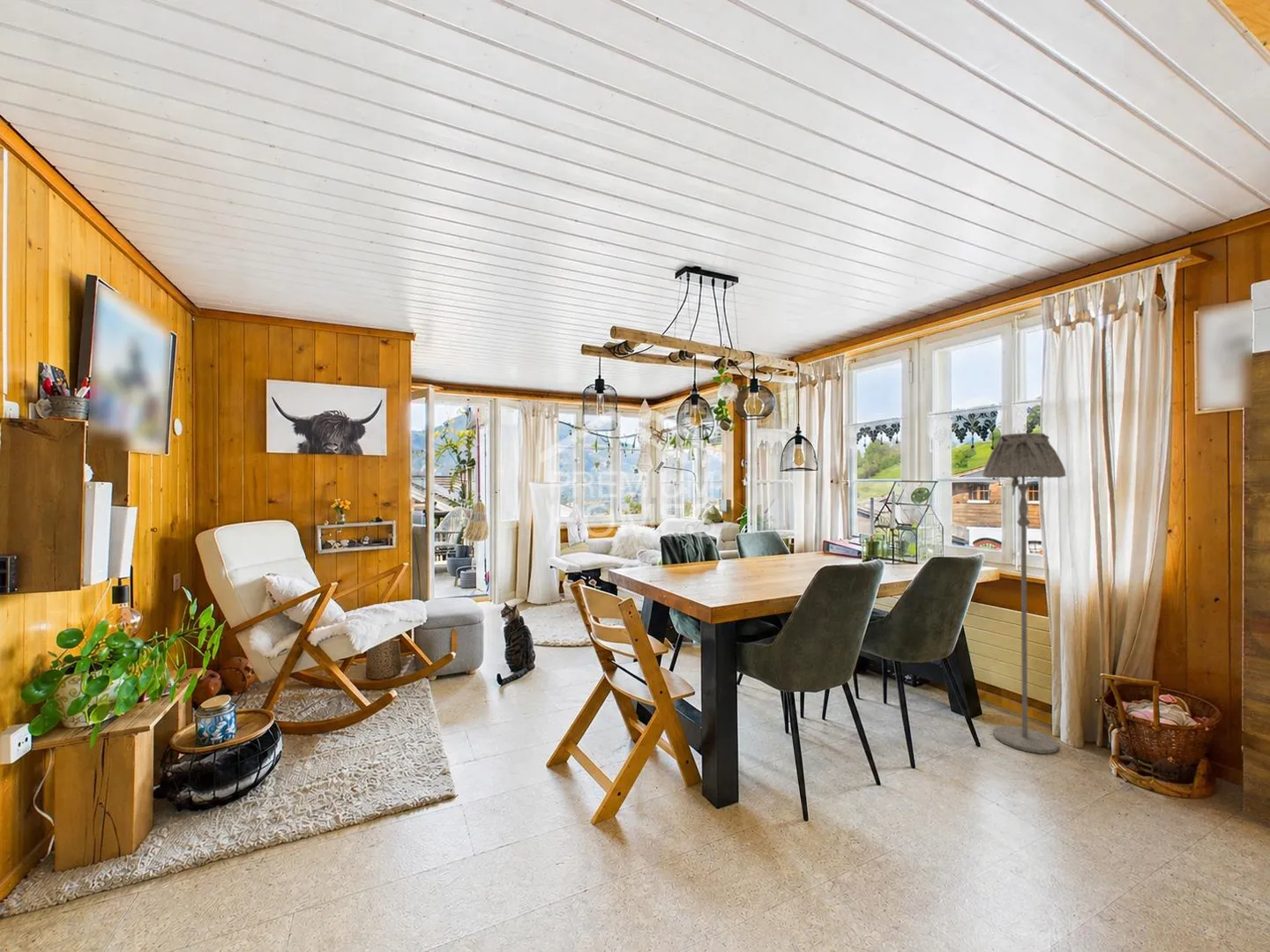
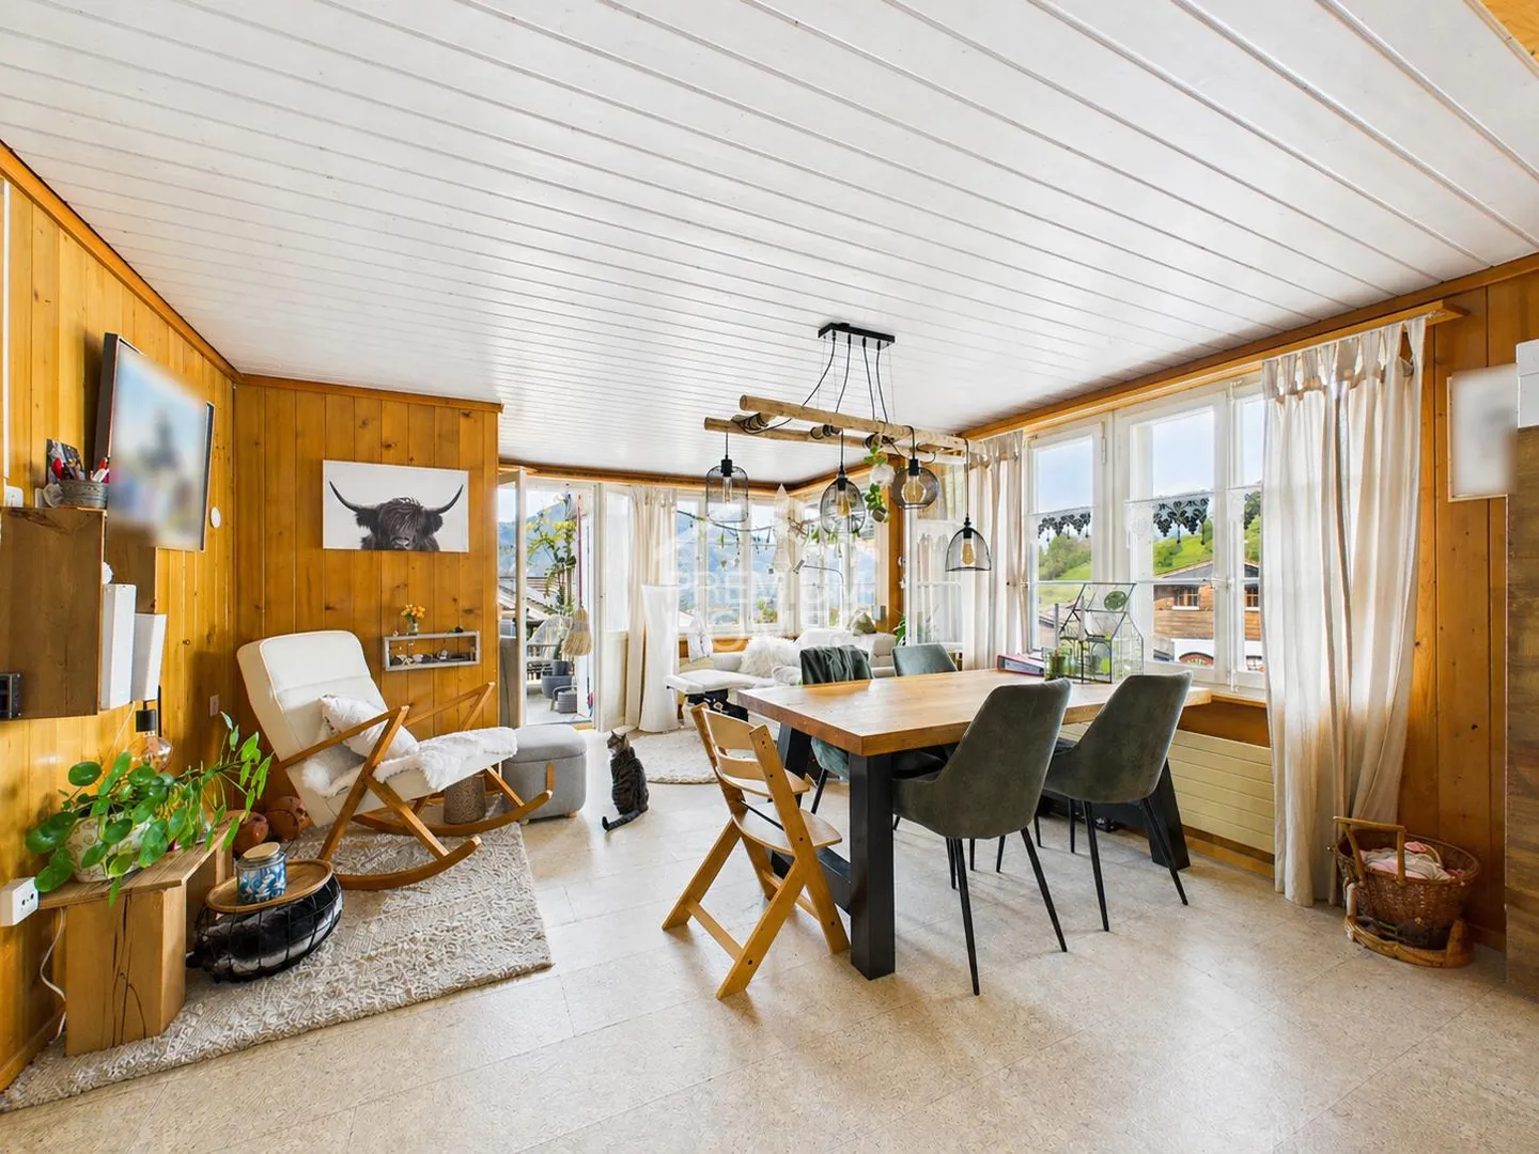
- floor lamp (1023, 586)
